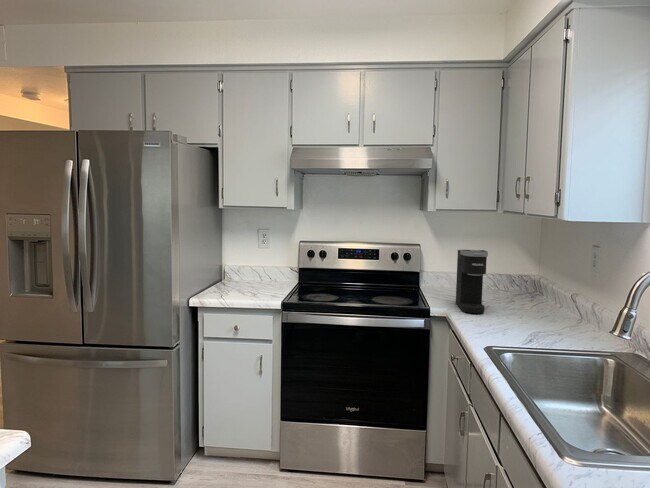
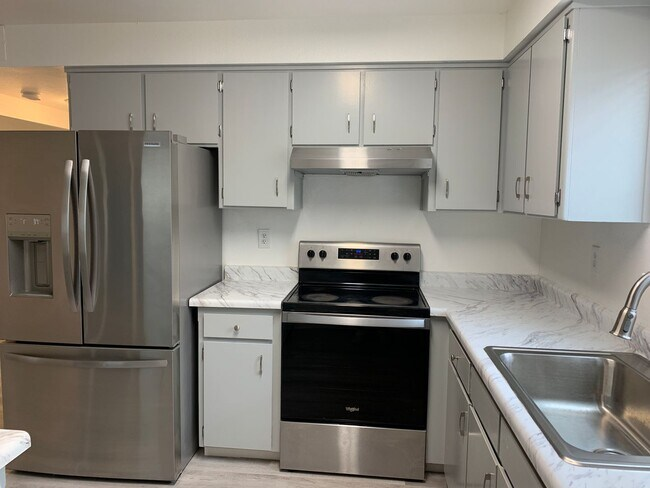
- coffee maker (470, 278)
